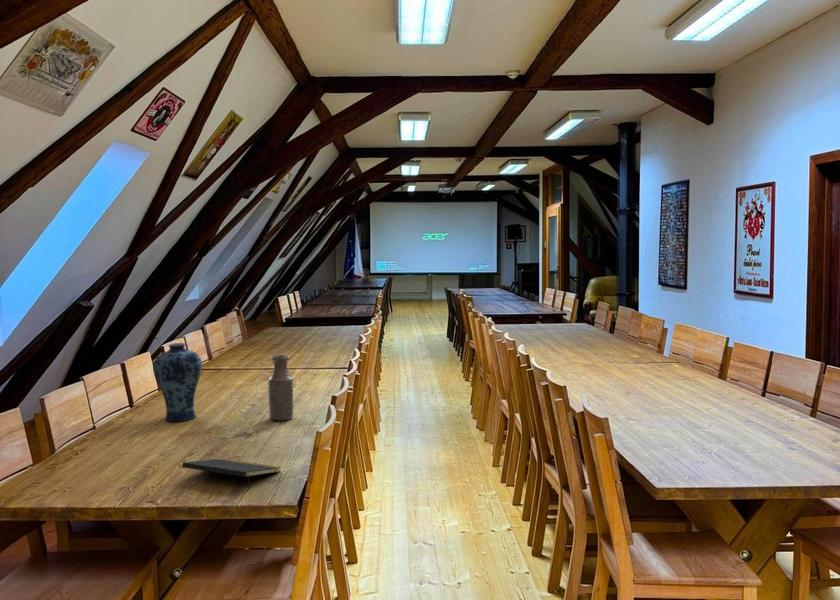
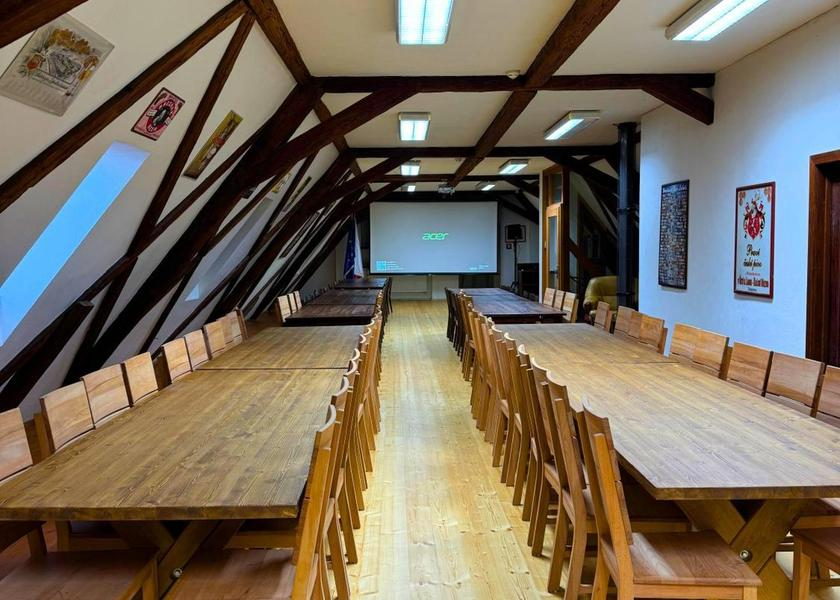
- vase (178, 381)
- notepad (232, 467)
- bottle (280, 387)
